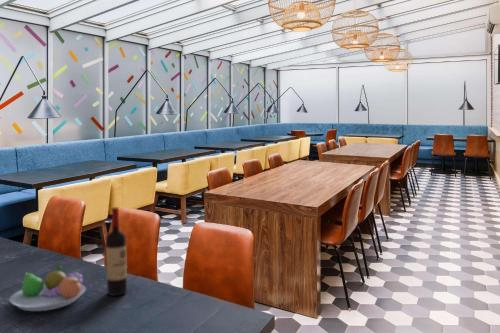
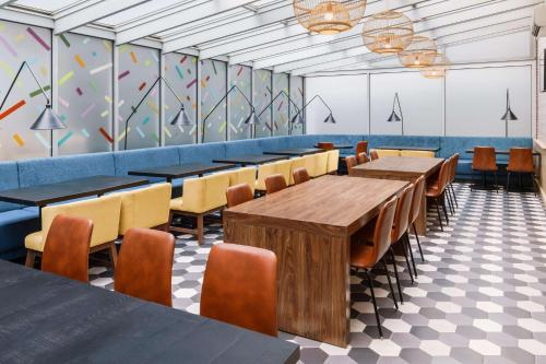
- wine bottle (116, 250)
- fruit bowl (47, 285)
